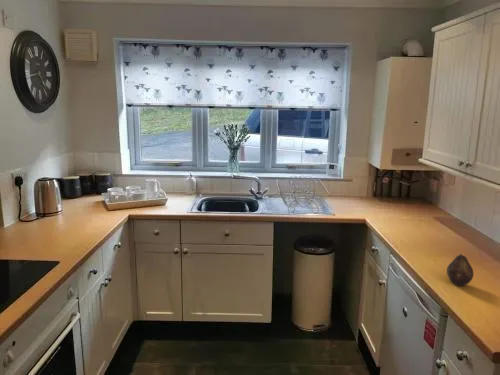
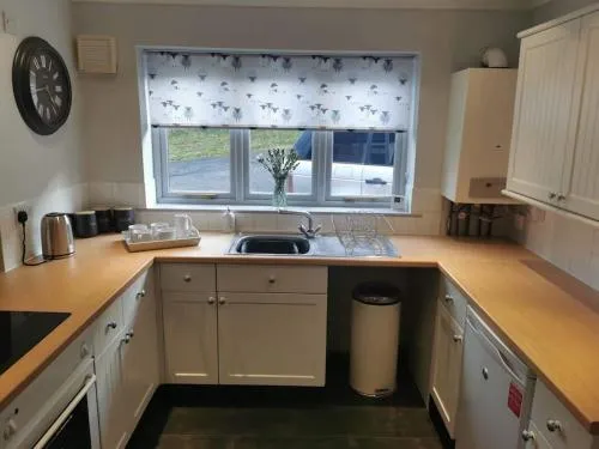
- fruit (460, 269)
